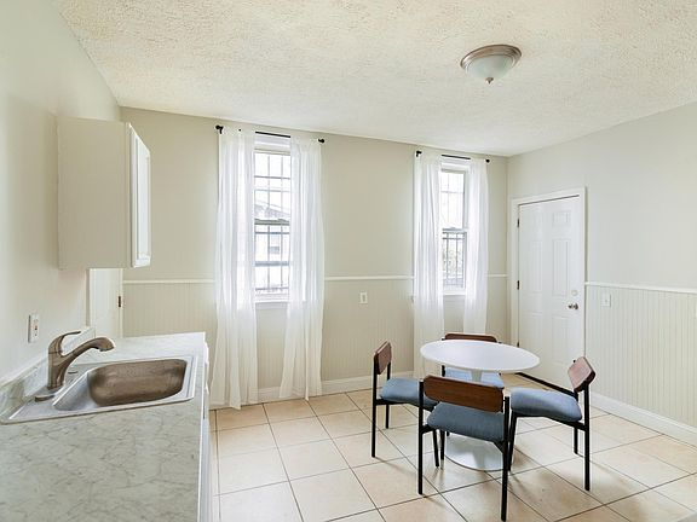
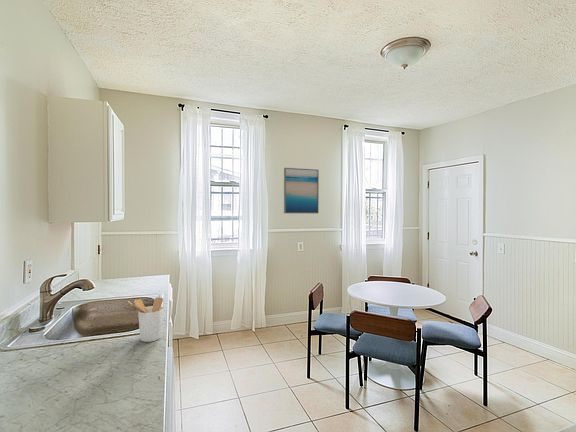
+ utensil holder (145, 318)
+ wall art (301, 191)
